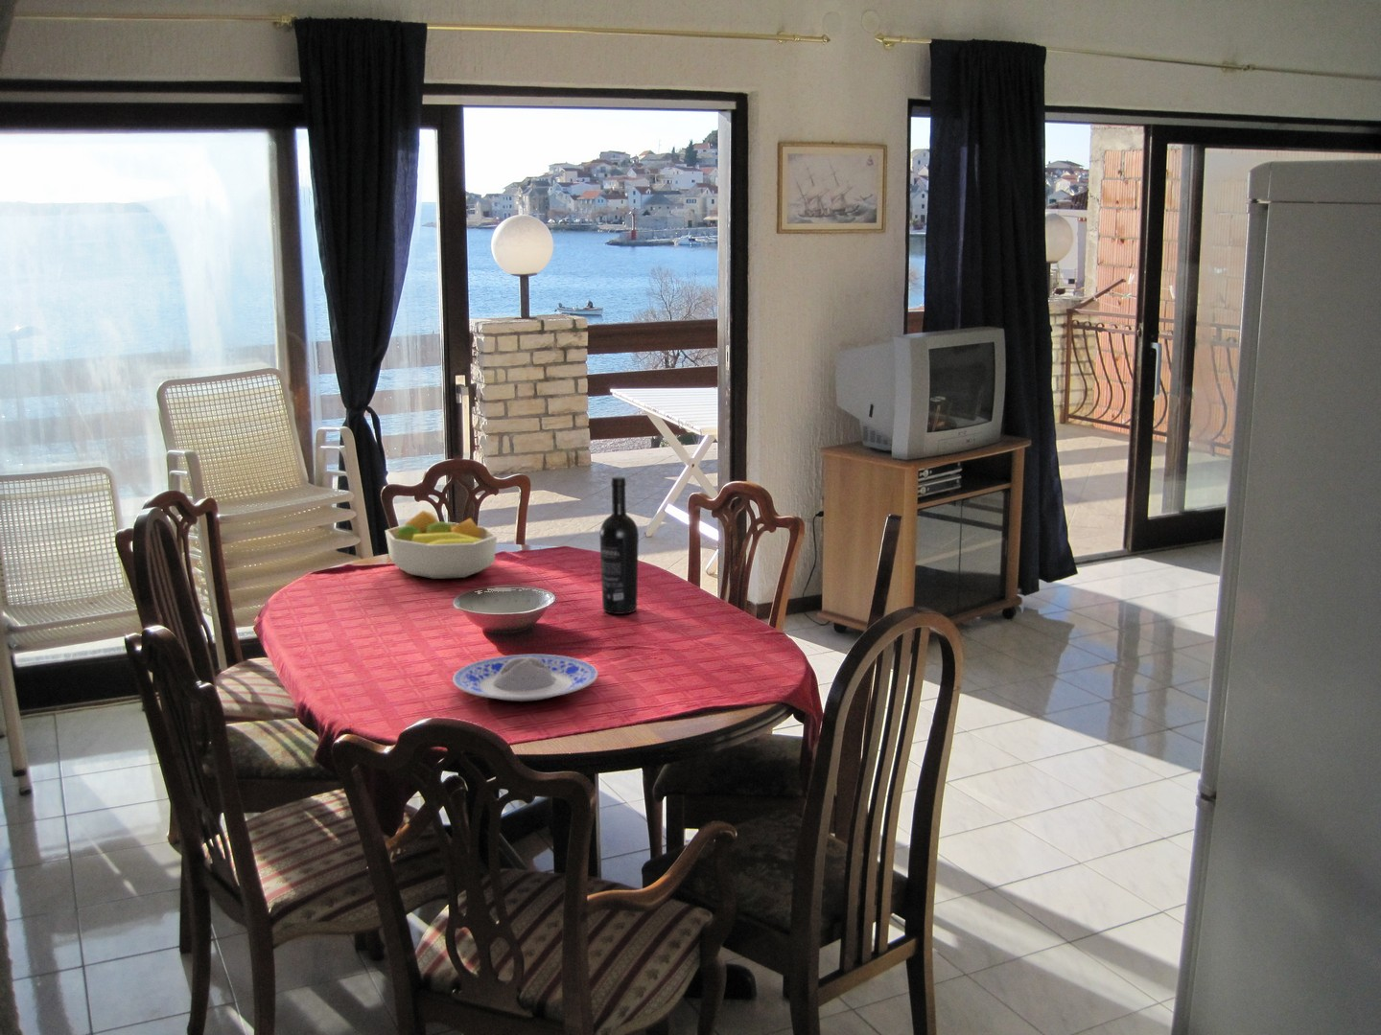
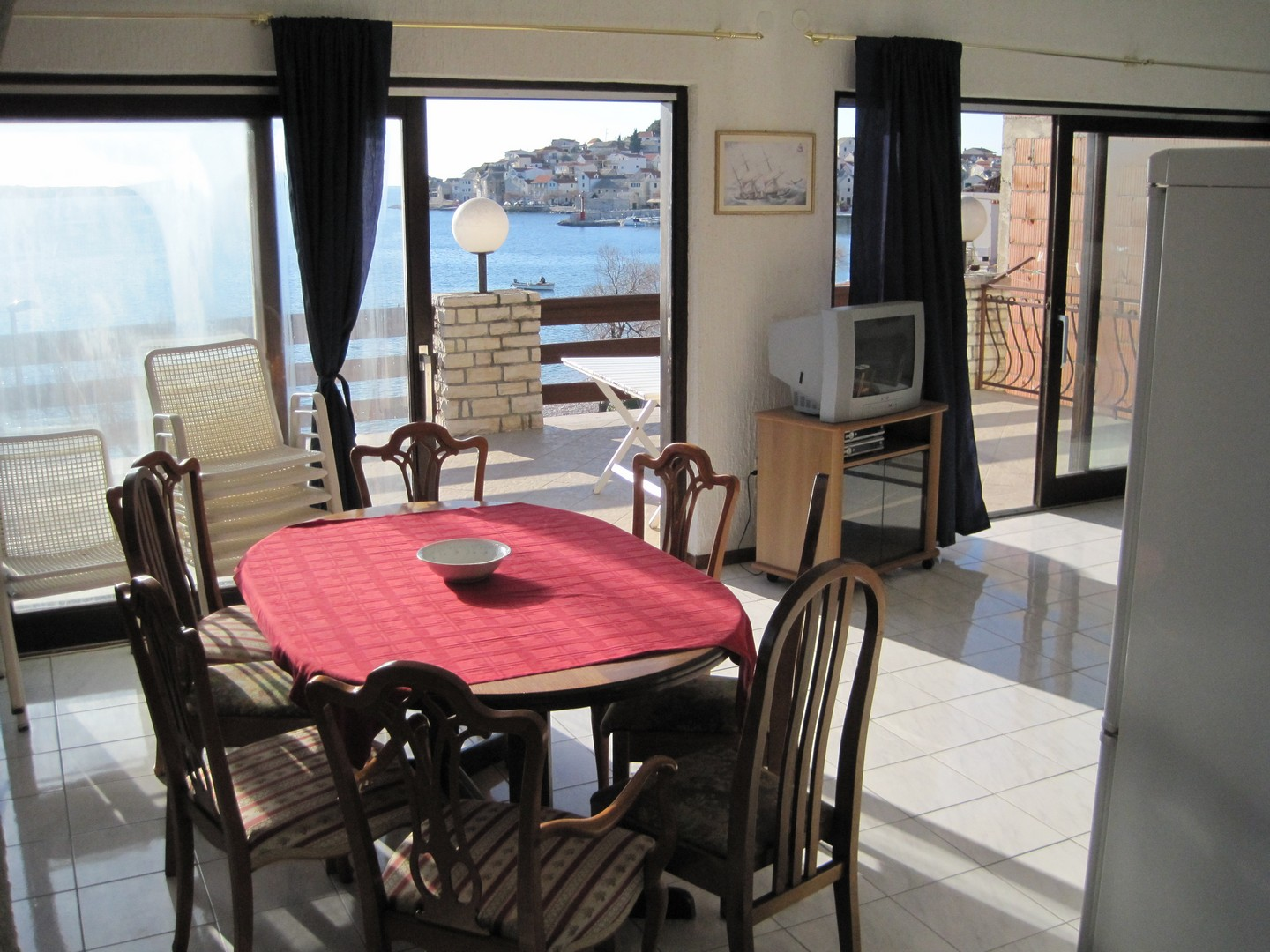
- plate (525, 674)
- fruit bowl (440, 543)
- wine bottle (619, 545)
